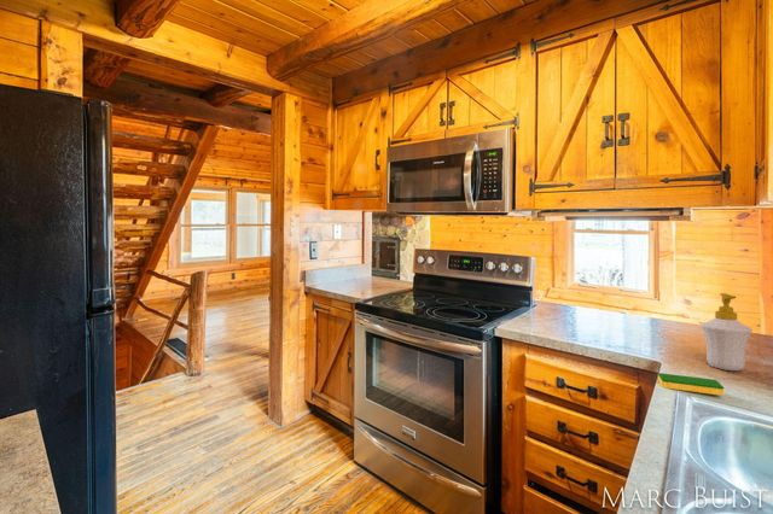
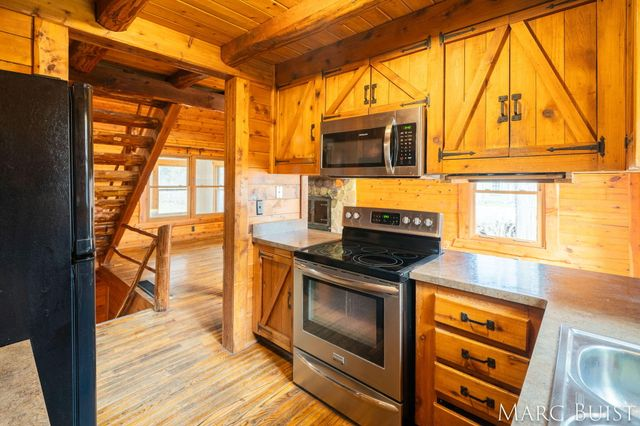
- soap bottle (725, 331)
- dish sponge (688, 384)
